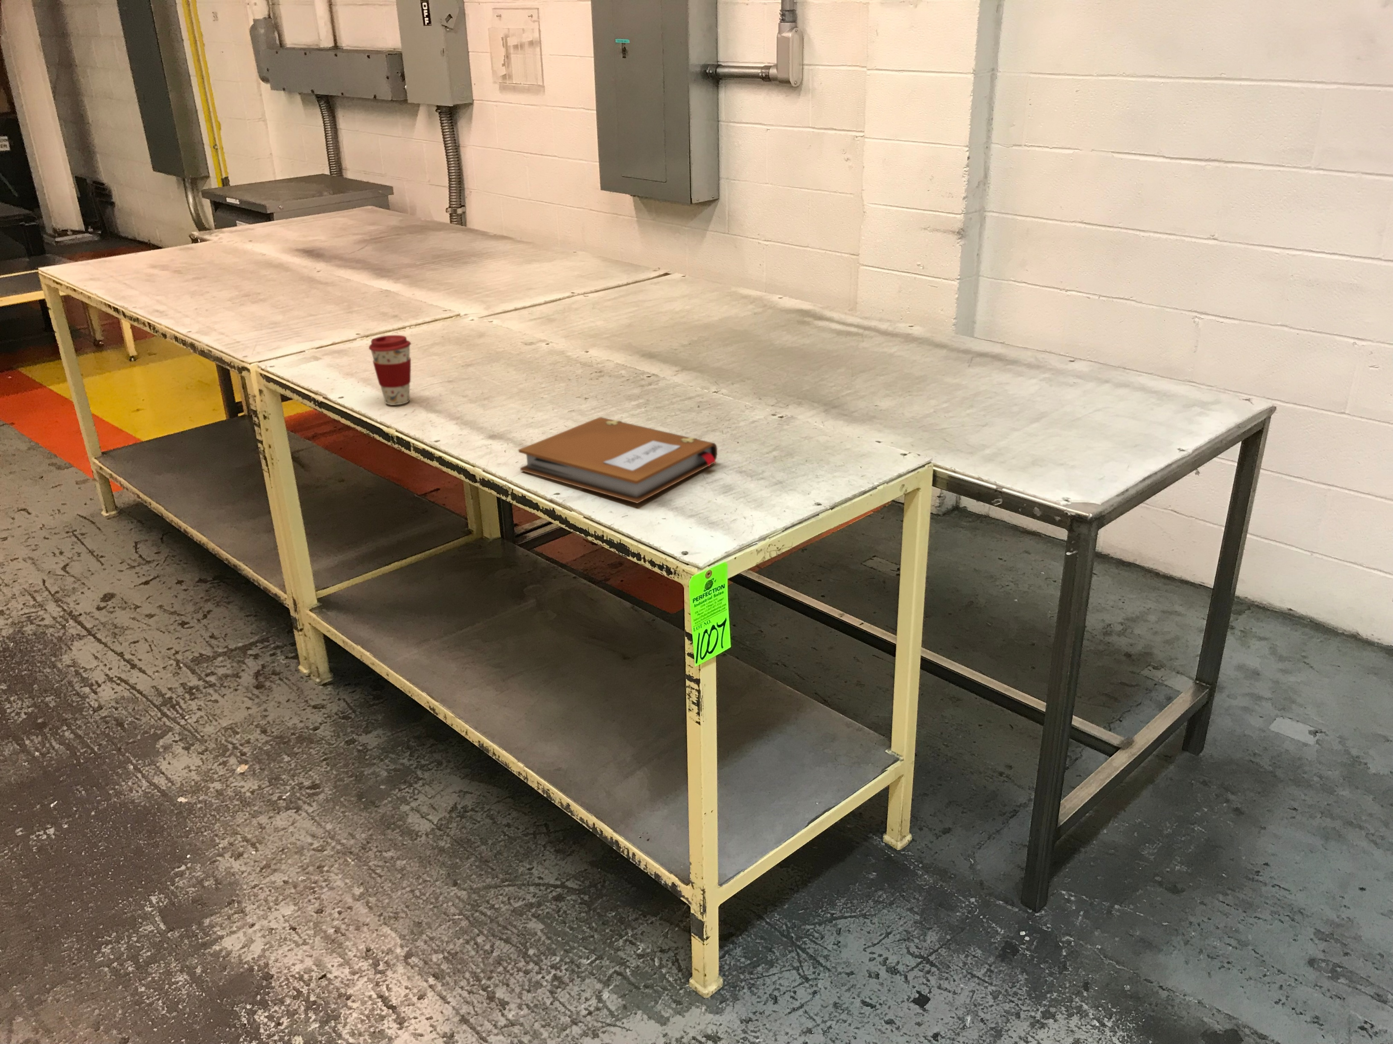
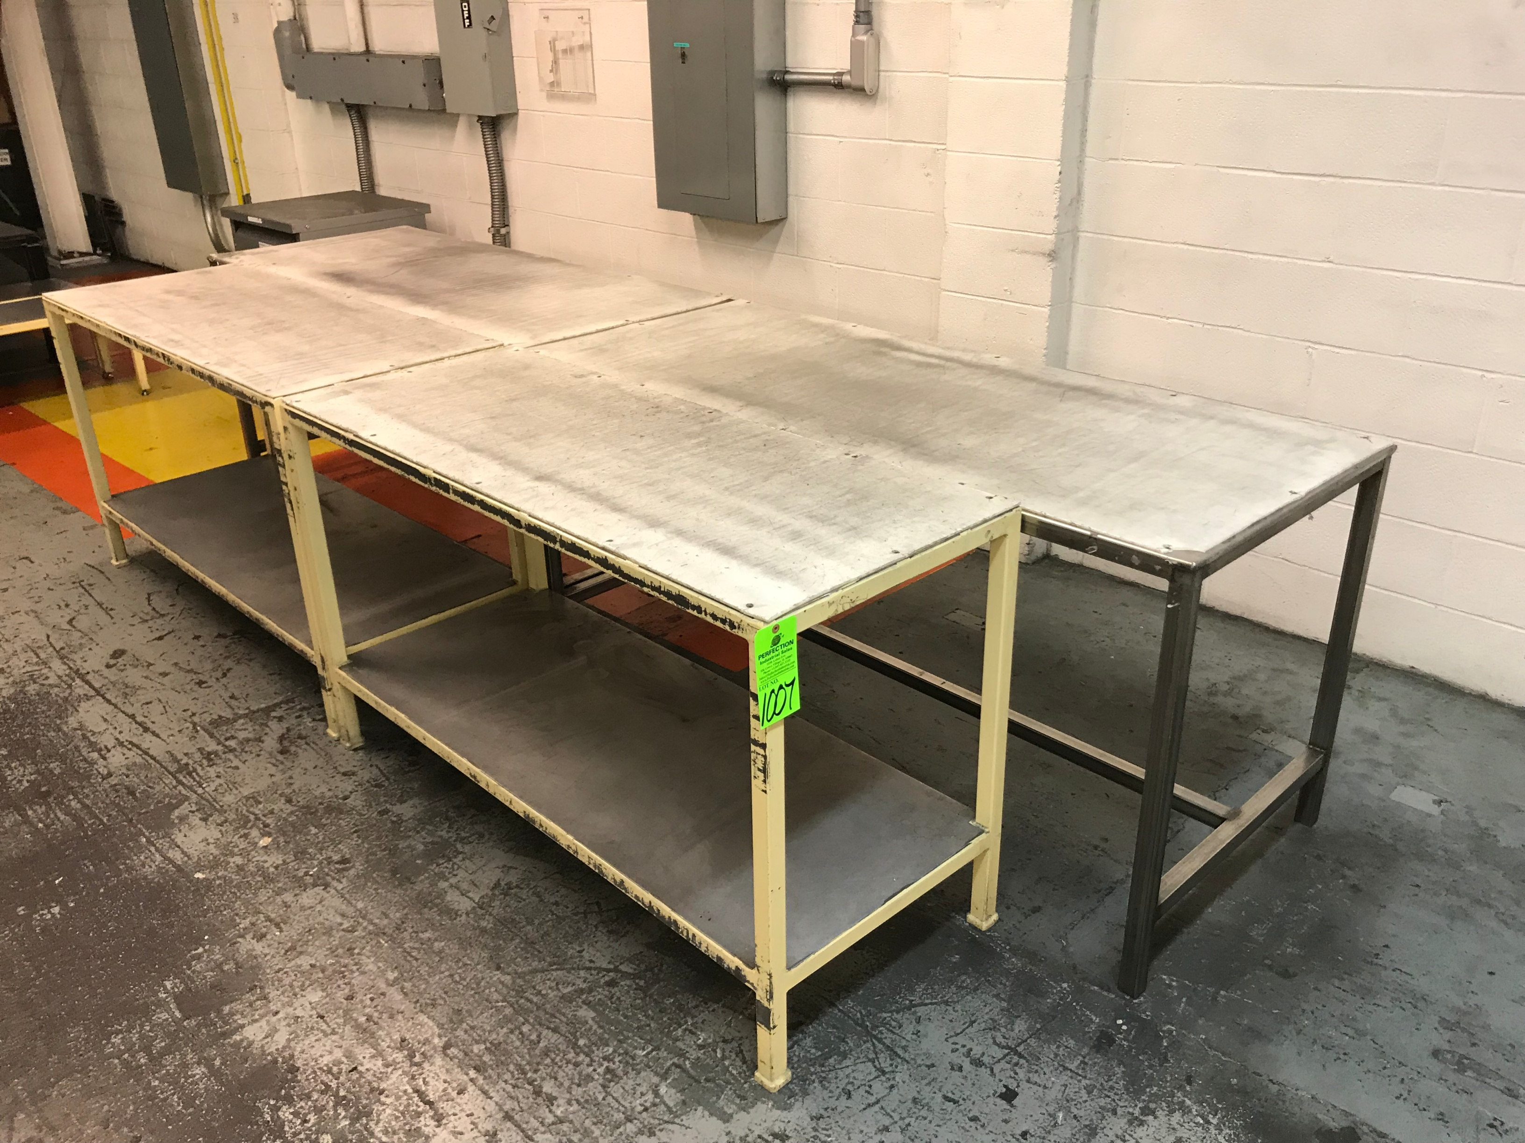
- notebook (623, 456)
- coffee cup (393, 371)
